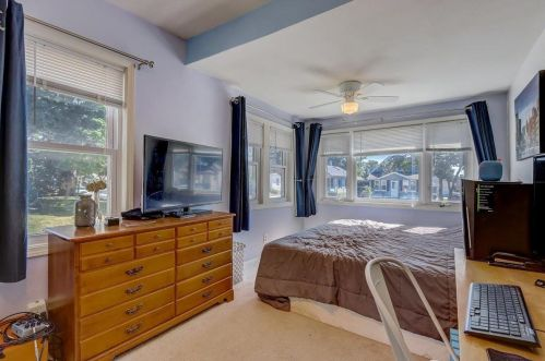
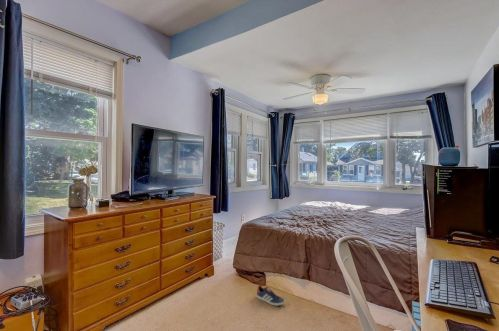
+ sneaker (269, 294)
